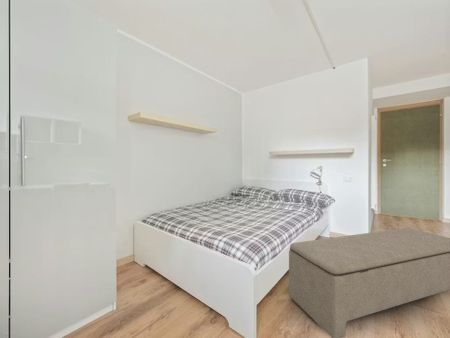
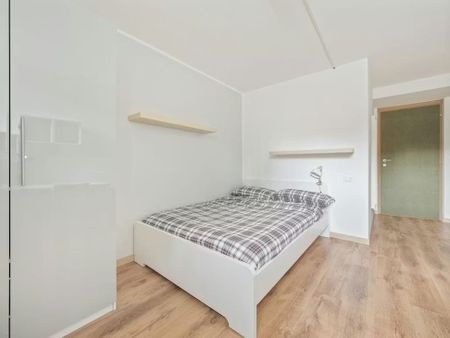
- bench (380, 268)
